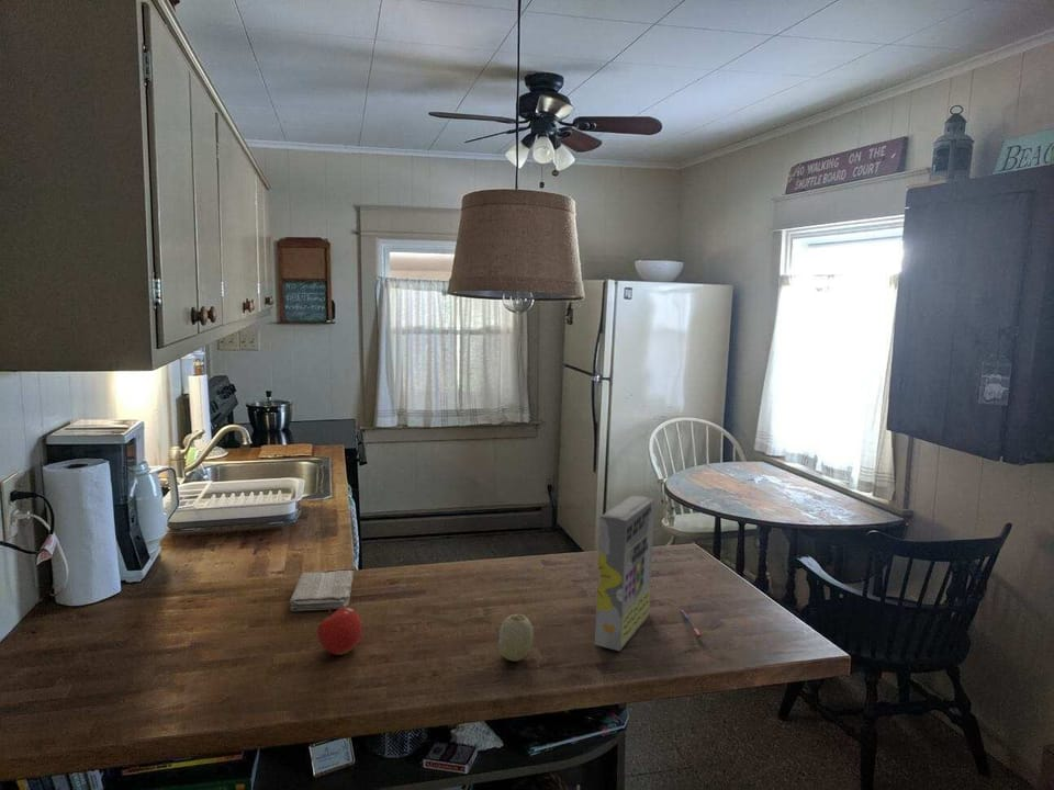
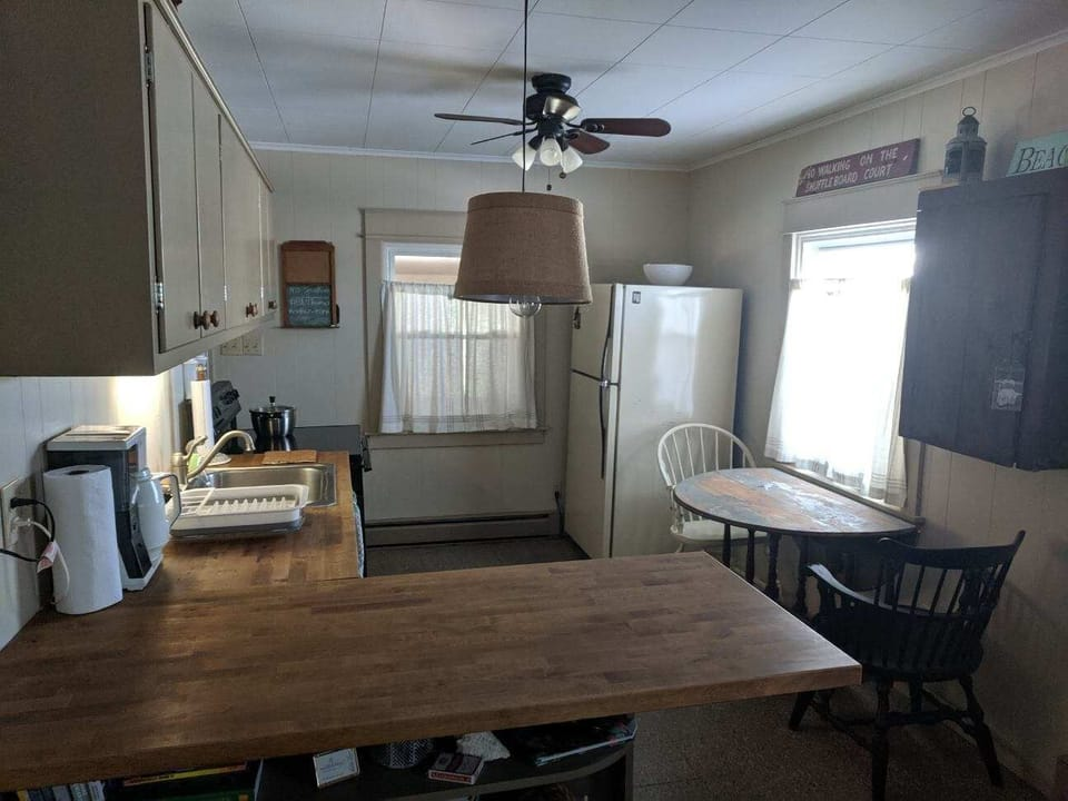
- washcloth (323, 588)
- pen (689, 621)
- fruit (339, 630)
- cereal box (626, 568)
- fruit (516, 637)
